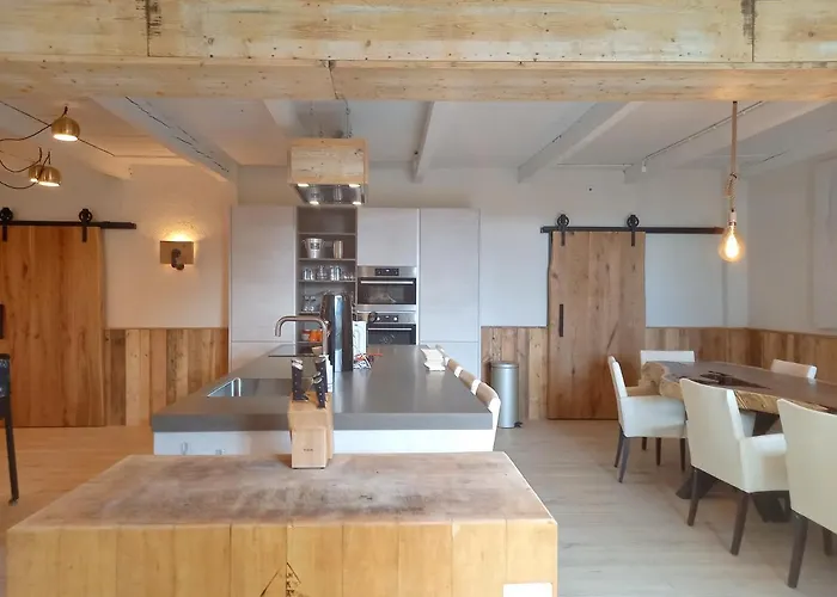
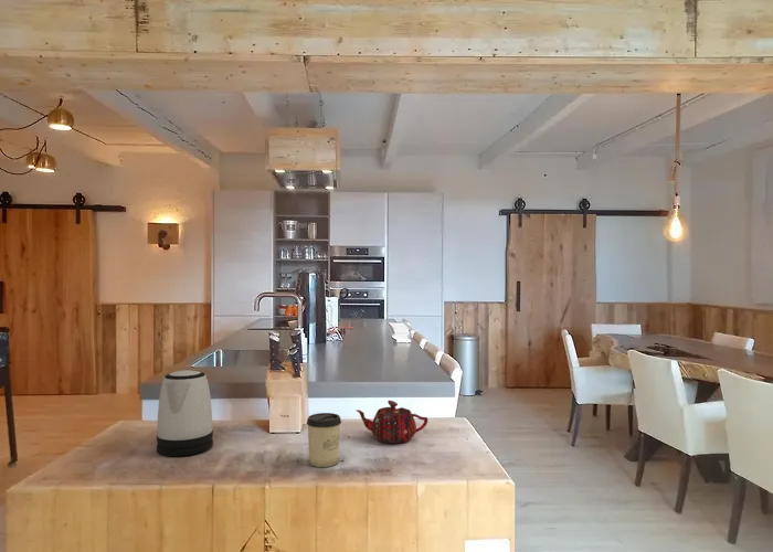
+ cup (324, 439)
+ kettle (188, 407)
+ teapot (391, 420)
